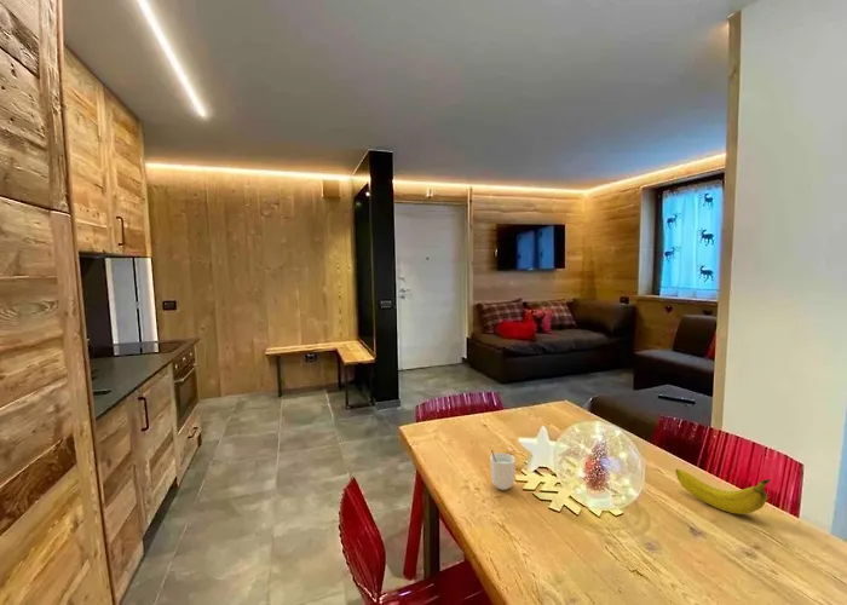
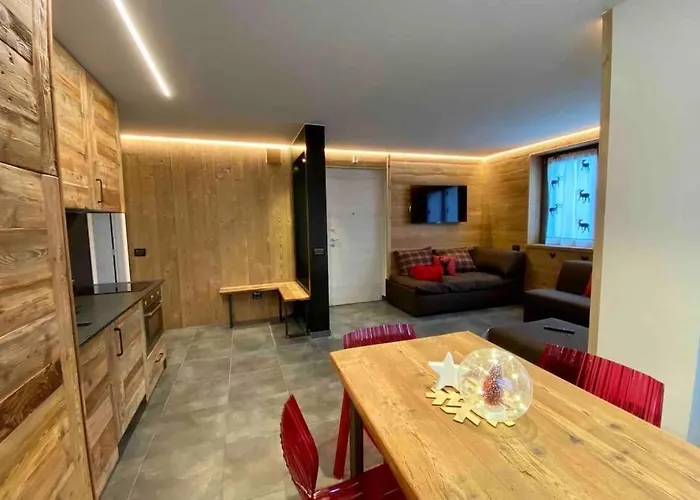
- cup (501, 466)
- fruit (719, 489)
